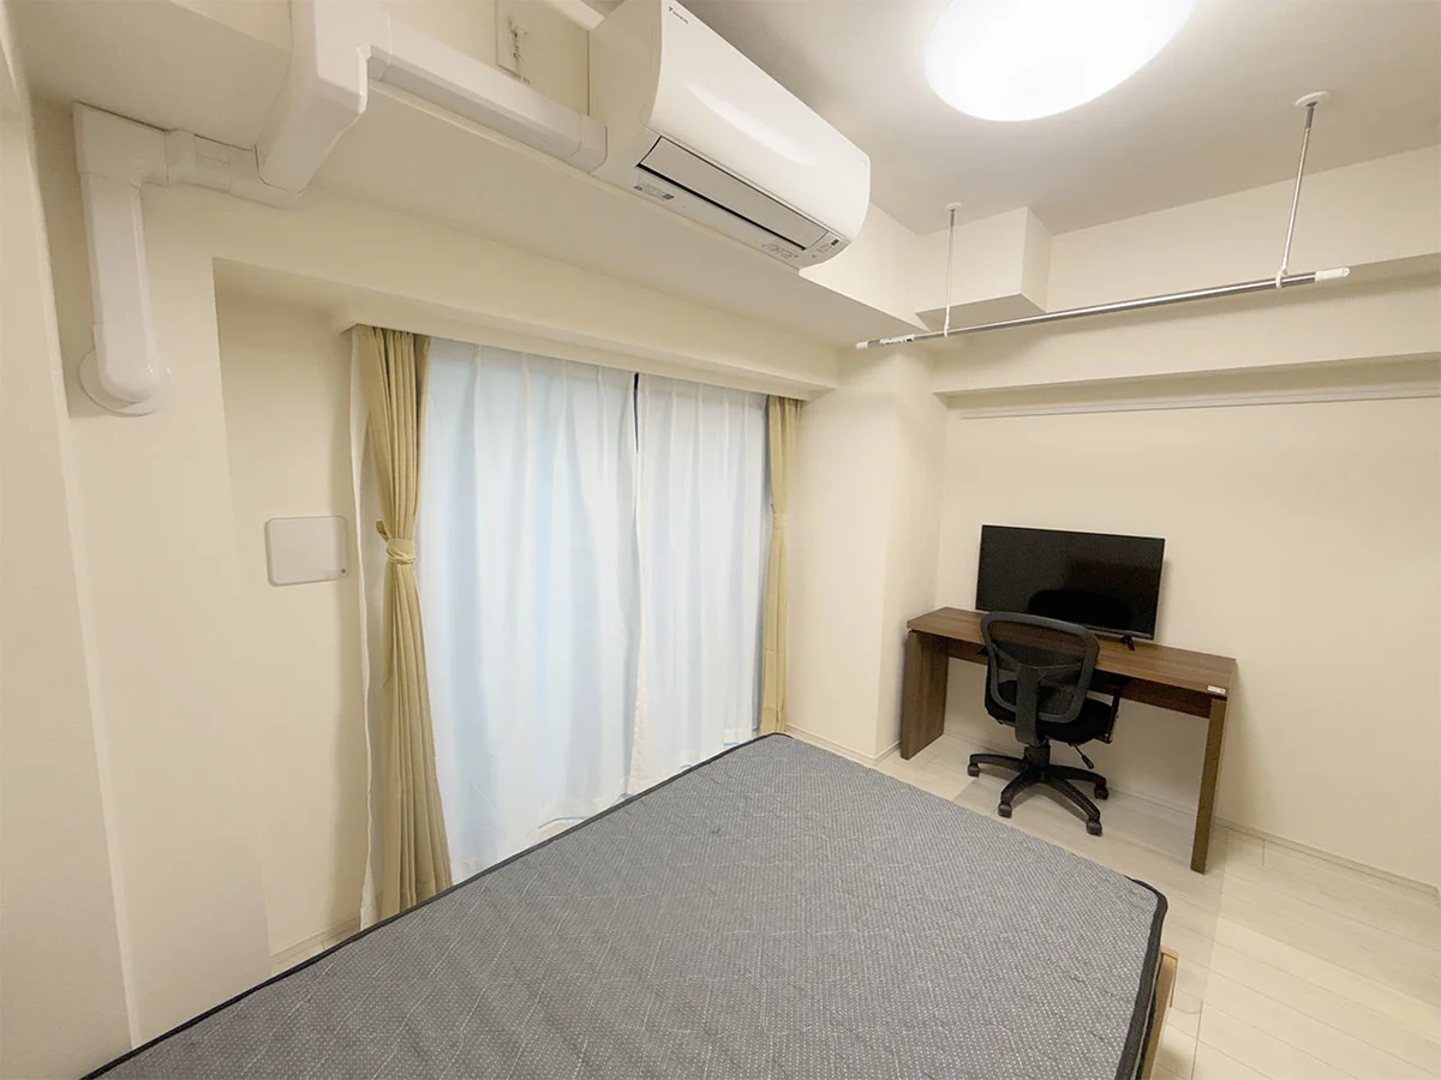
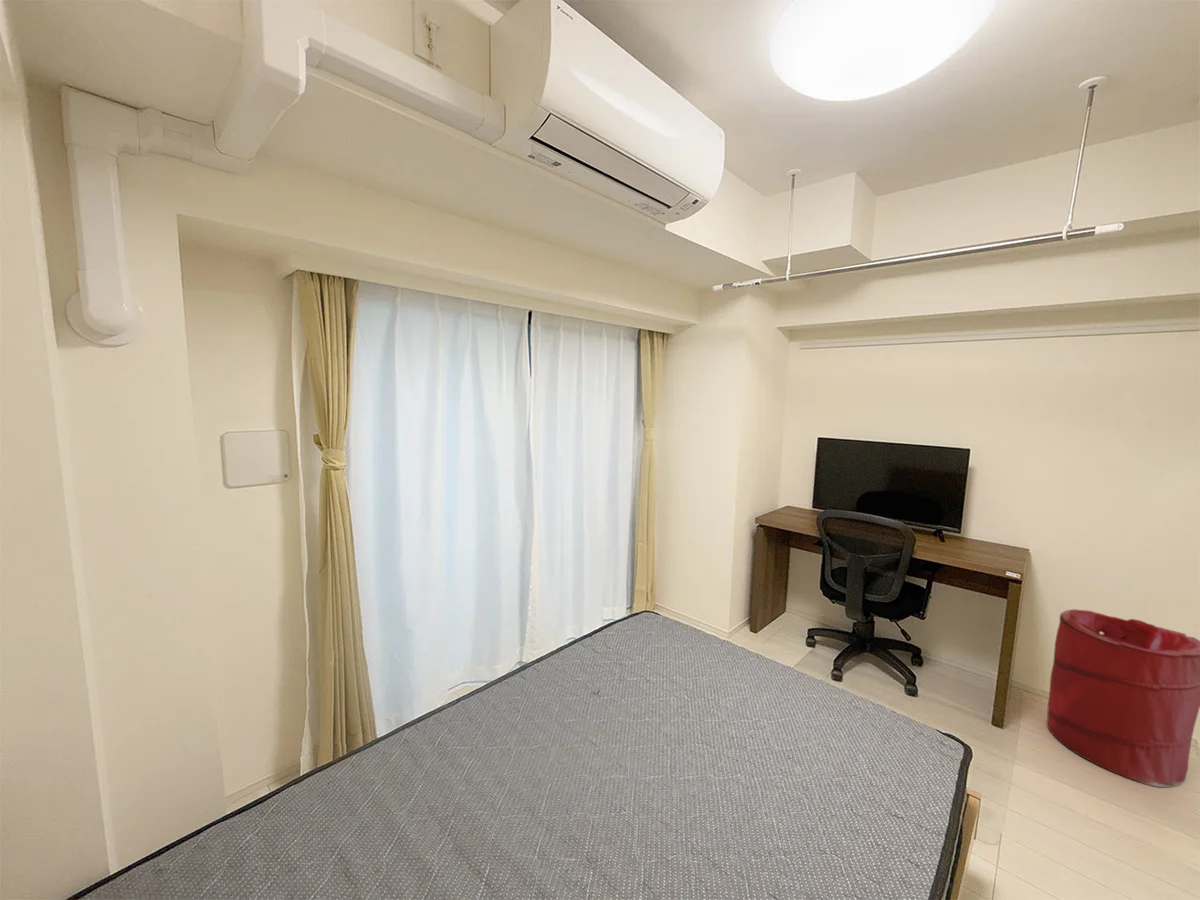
+ laundry hamper (1120, 686)
